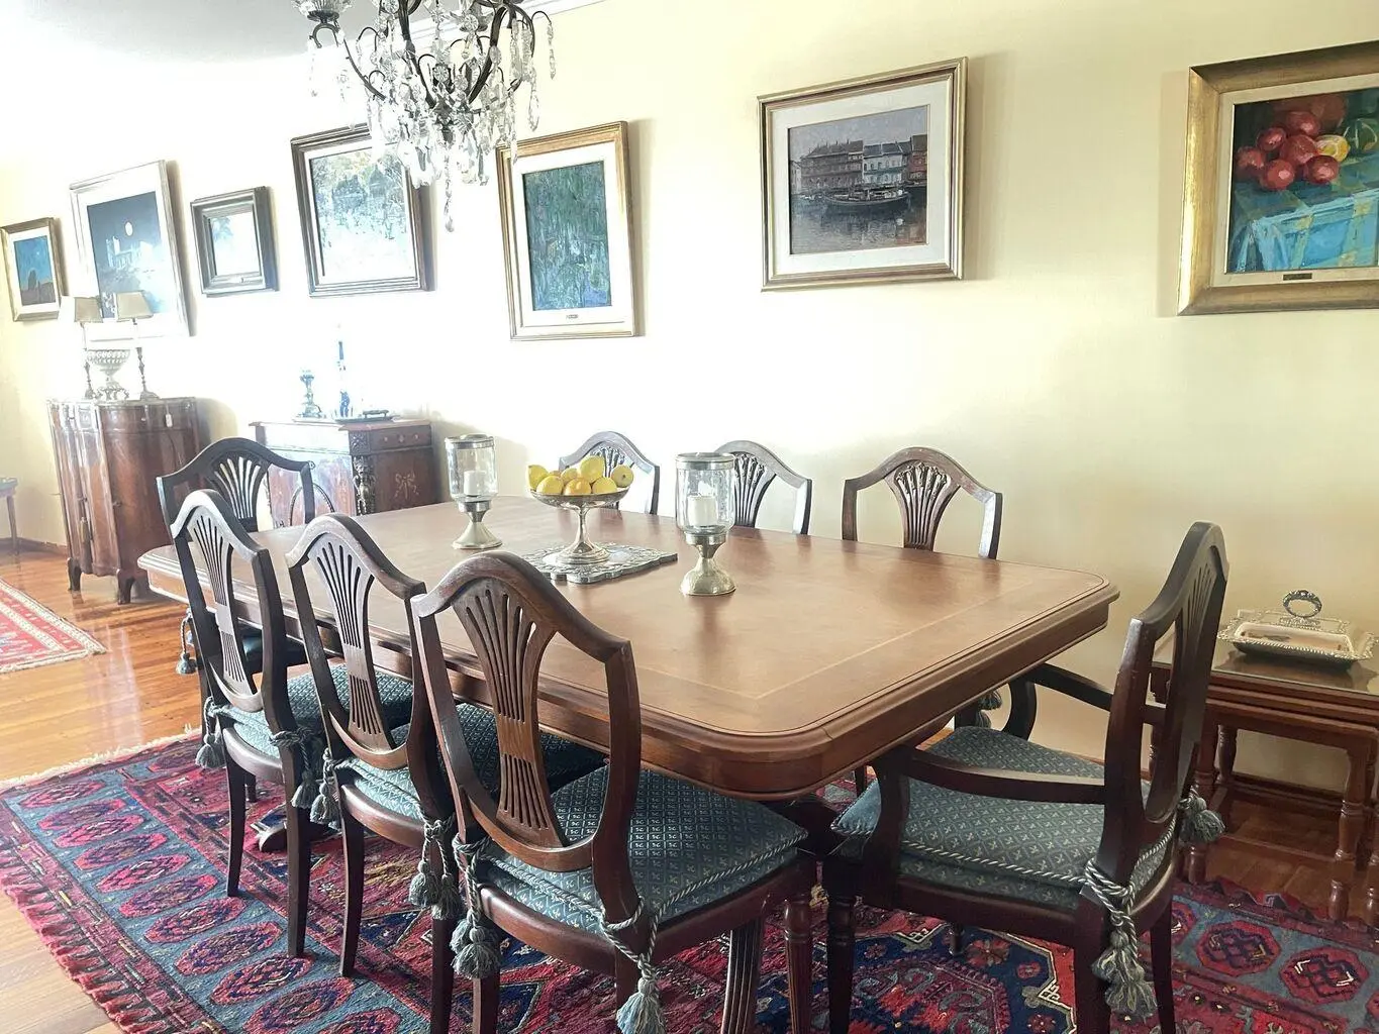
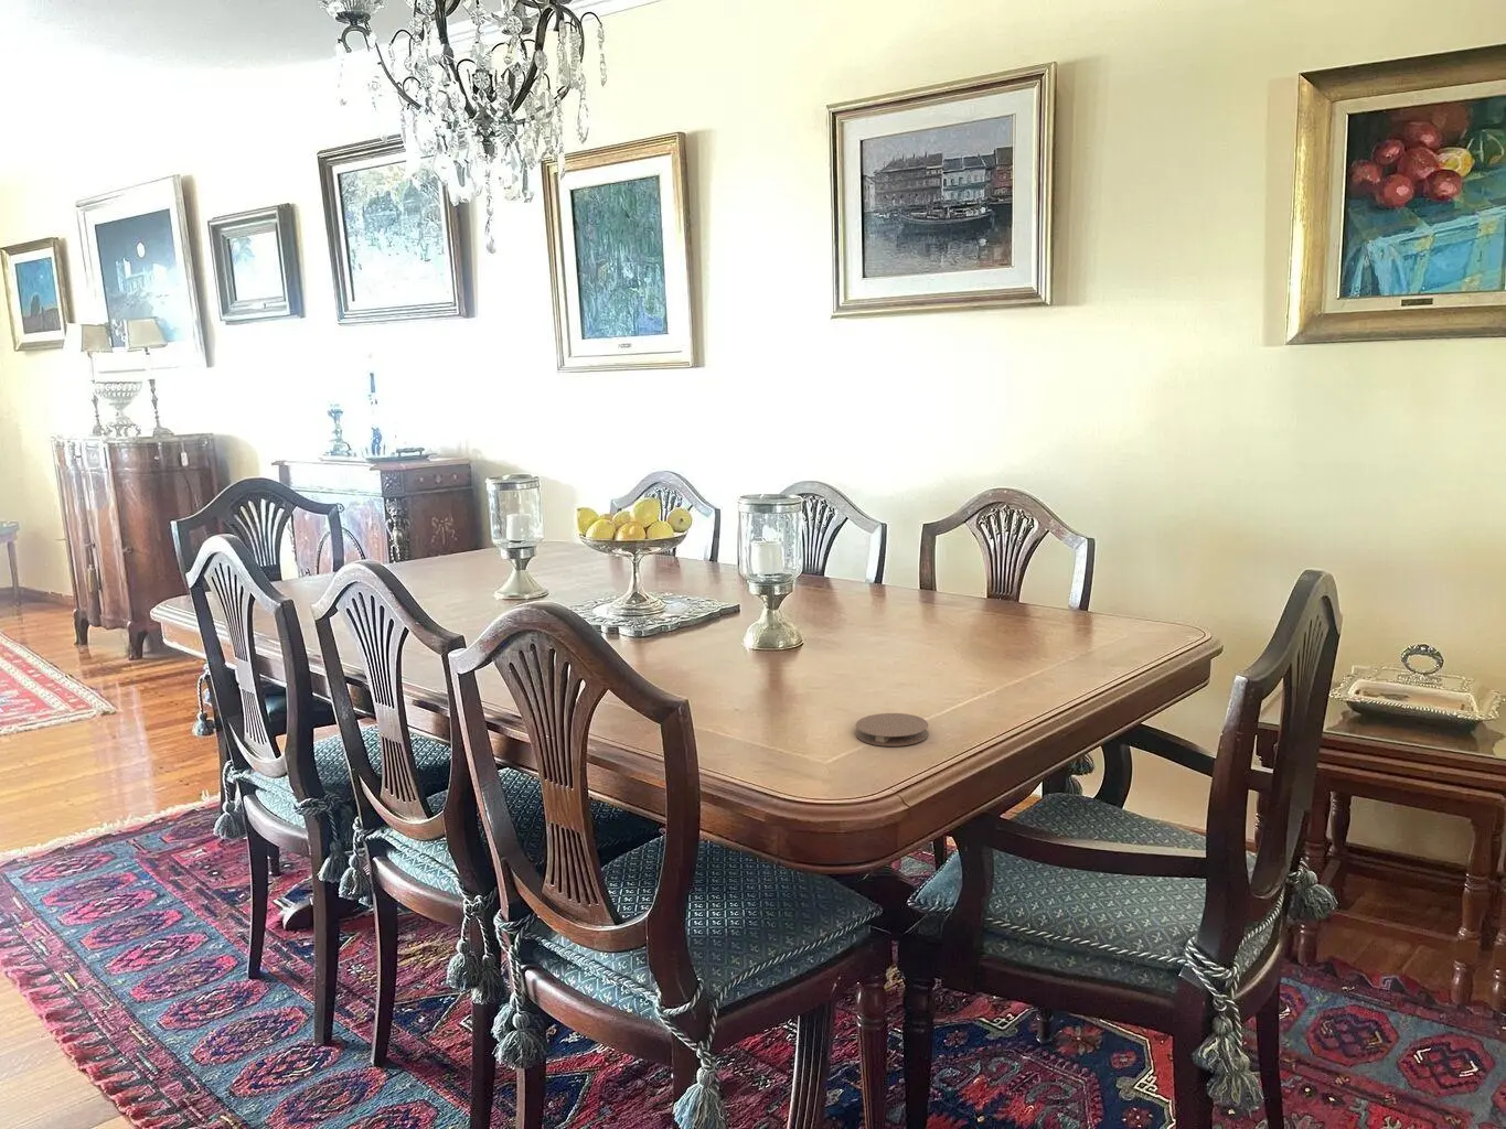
+ coaster (891, 729)
